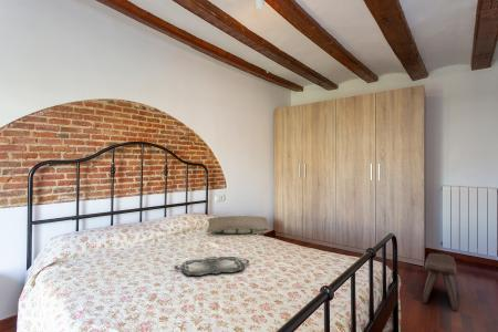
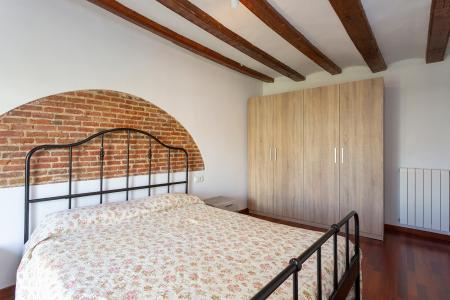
- pillow (238, 224)
- stool (443, 277)
- serving tray (212, 264)
